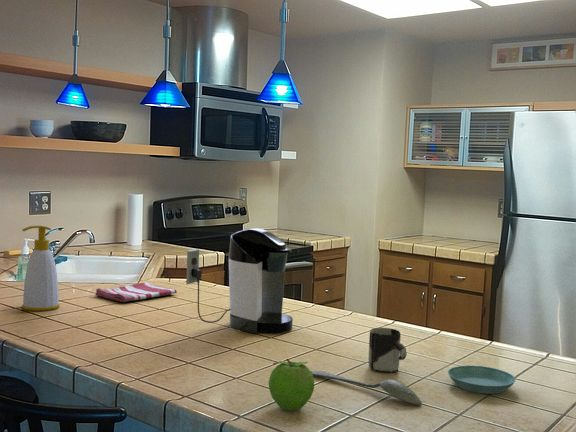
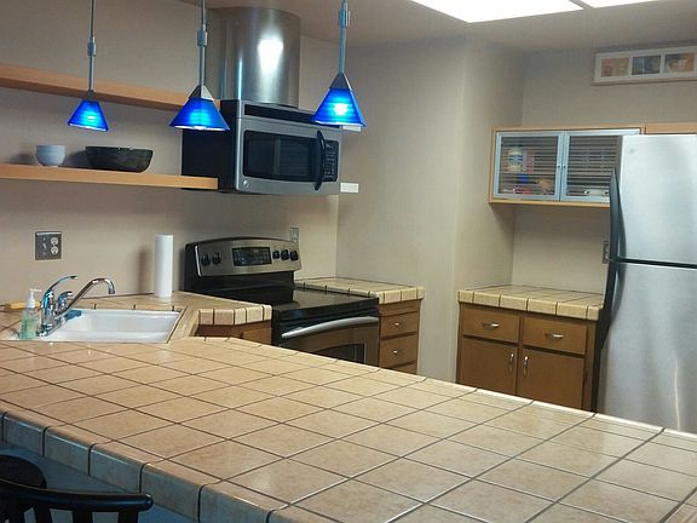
- spoon (361, 382)
- cup (388, 351)
- coffee maker (249, 280)
- saucer (480, 380)
- soap bottle (41, 267)
- dish towel (136, 291)
- fruit (291, 383)
